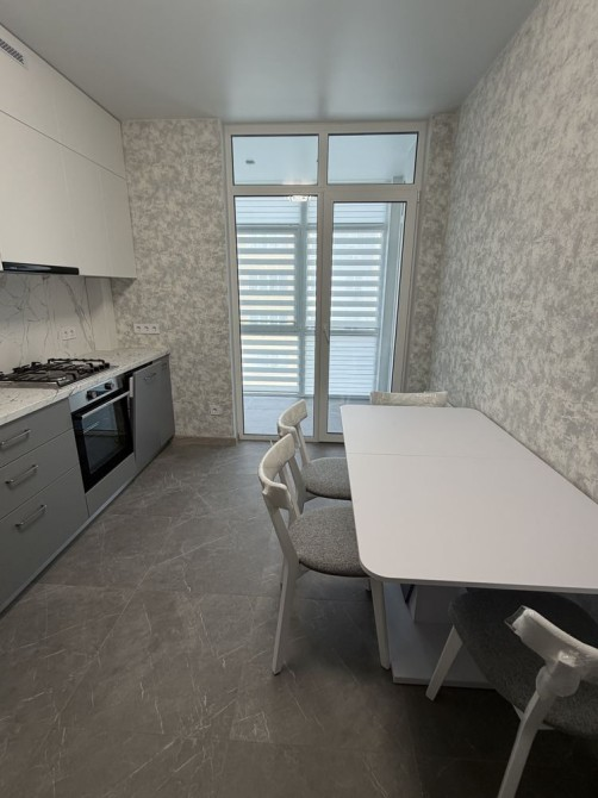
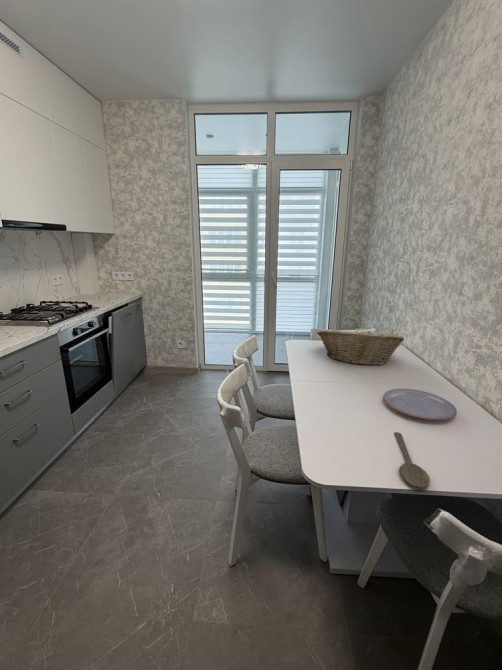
+ fruit basket (358, 342)
+ plate (417, 404)
+ wooden spoon (406, 455)
